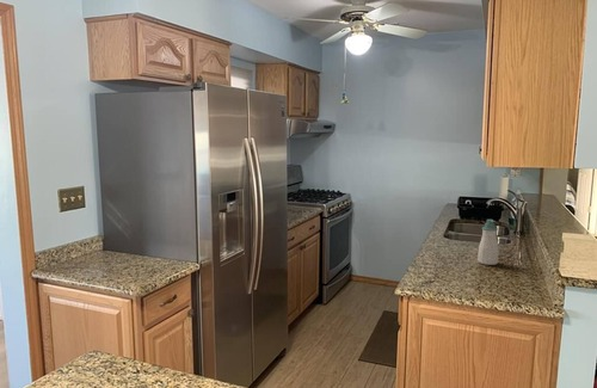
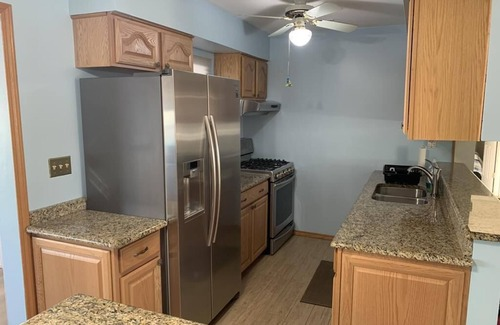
- soap bottle (488, 241)
